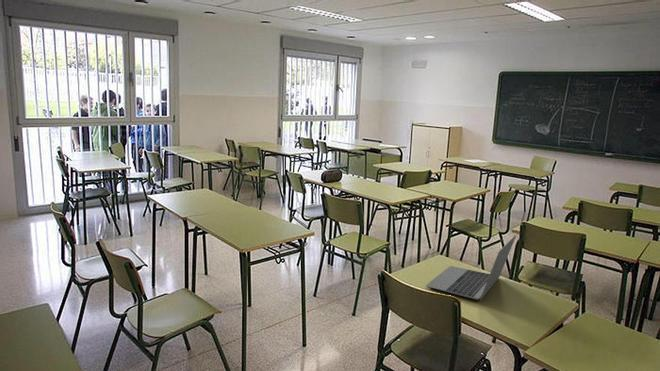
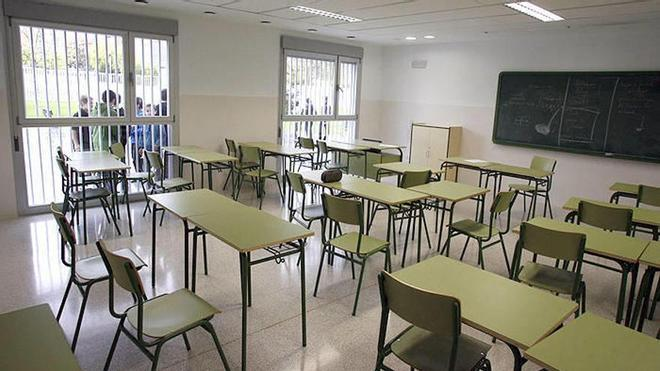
- laptop (467, 269)
